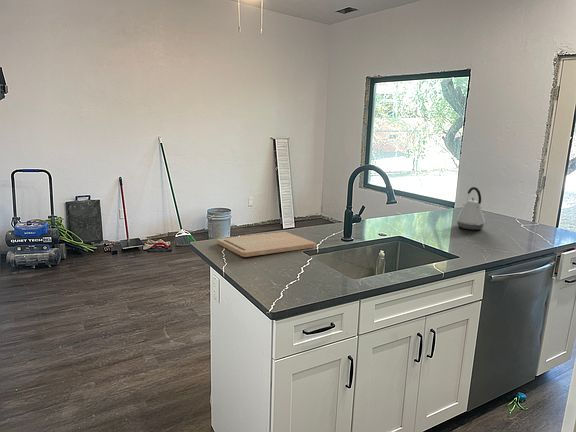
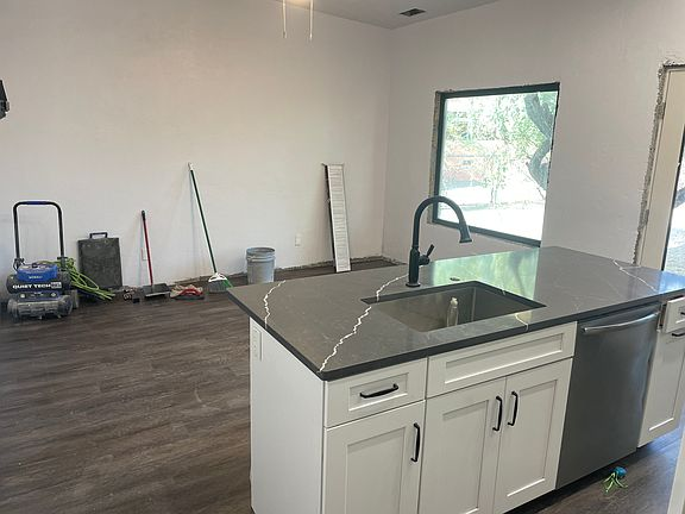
- cutting board (266, 243)
- kettle (471, 207)
